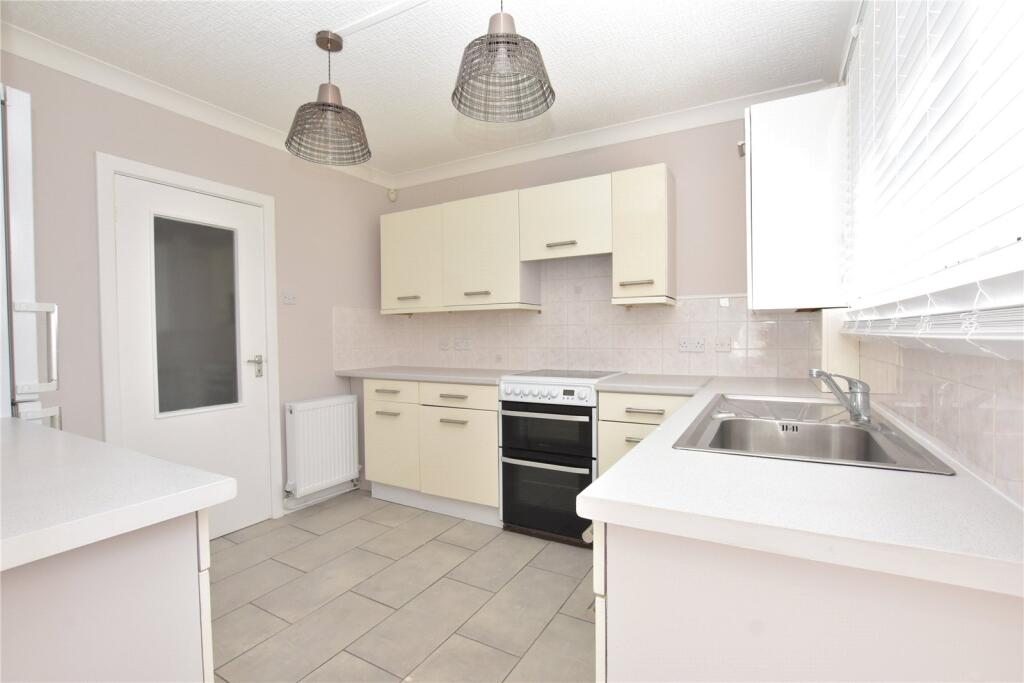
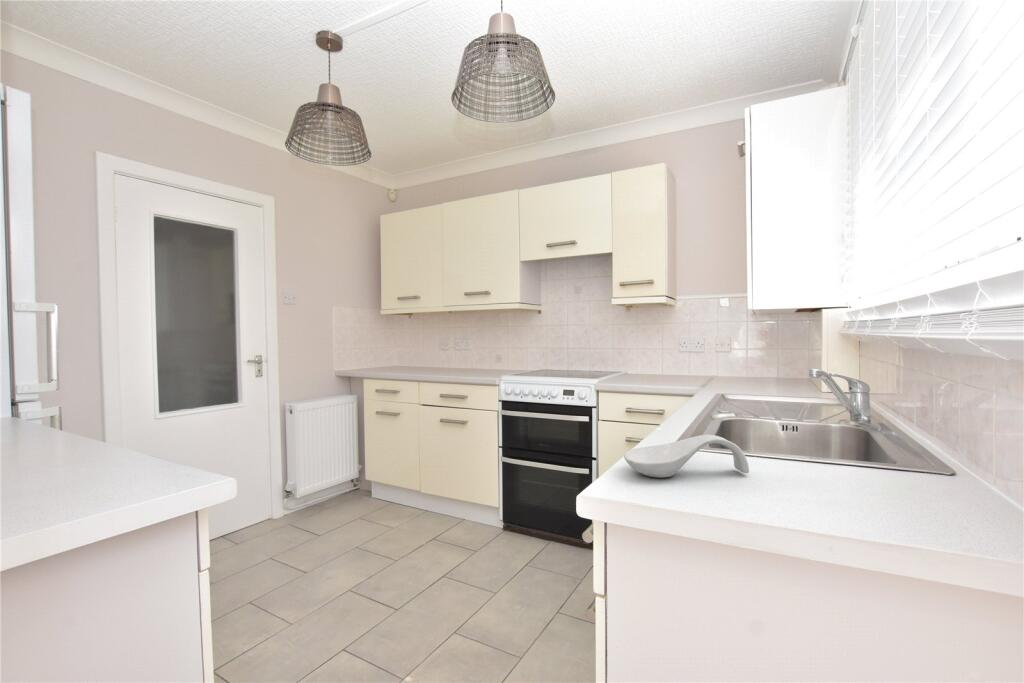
+ spoon rest (684, 454)
